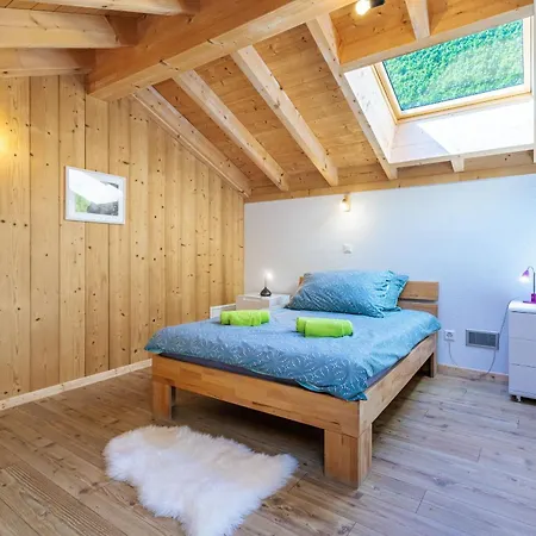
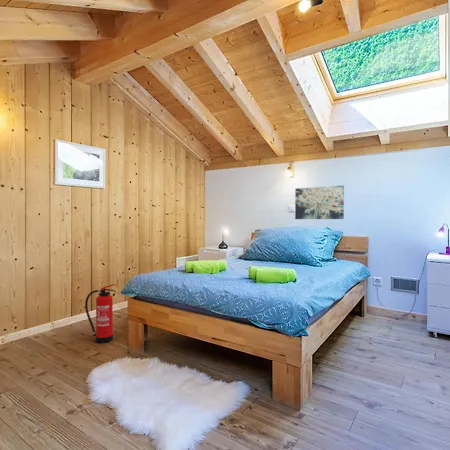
+ wall art (318, 203)
+ fire extinguisher (100, 312)
